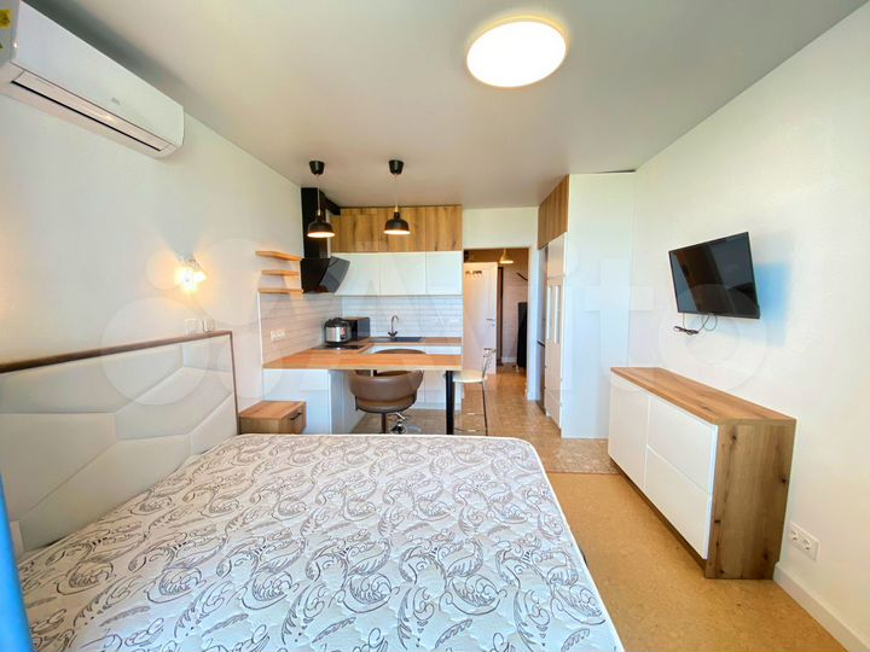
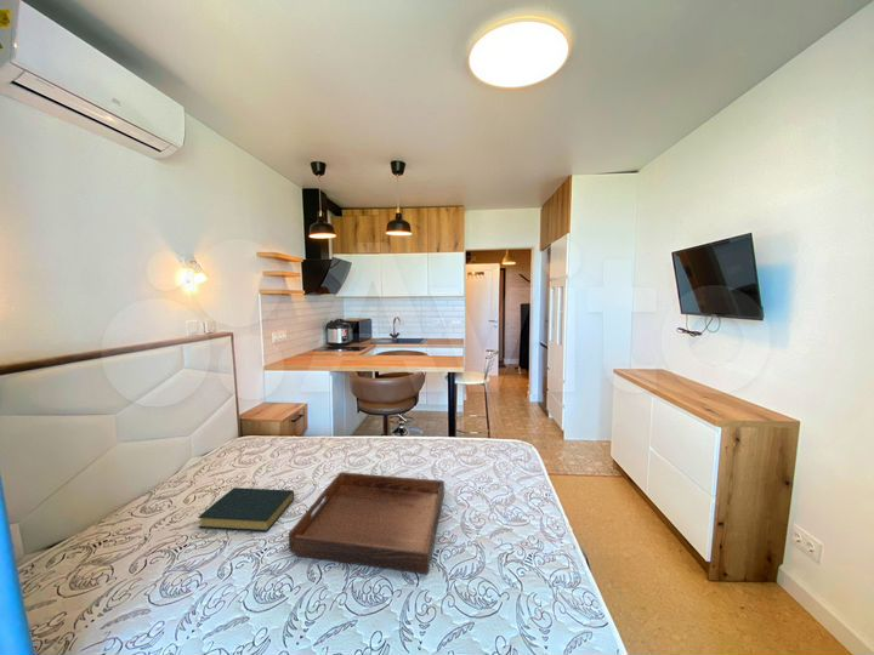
+ serving tray (375, 512)
+ hardback book (249, 507)
